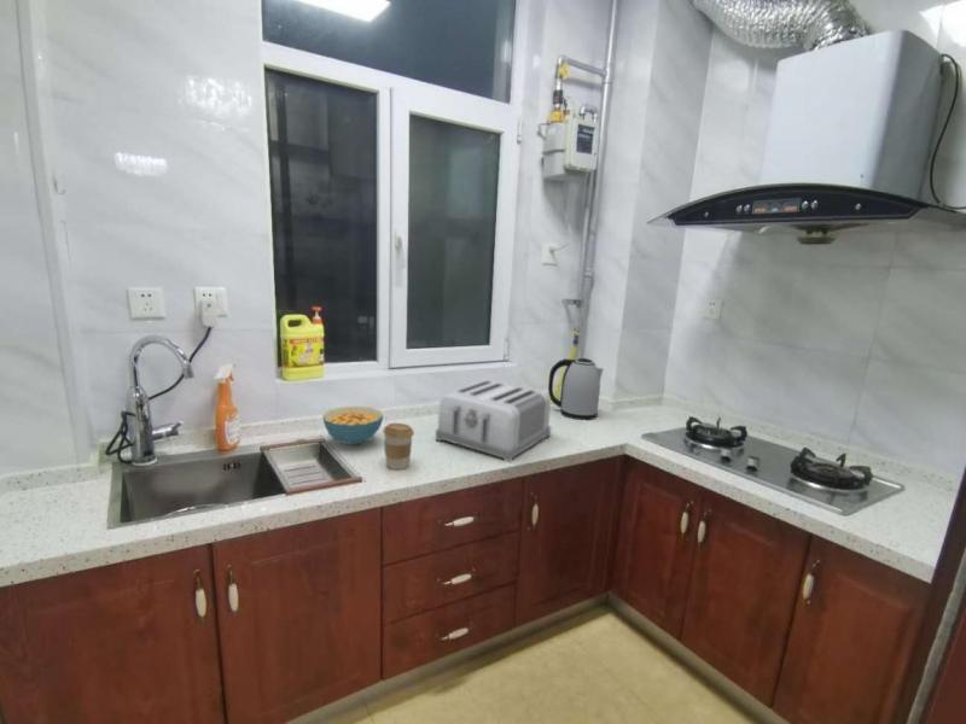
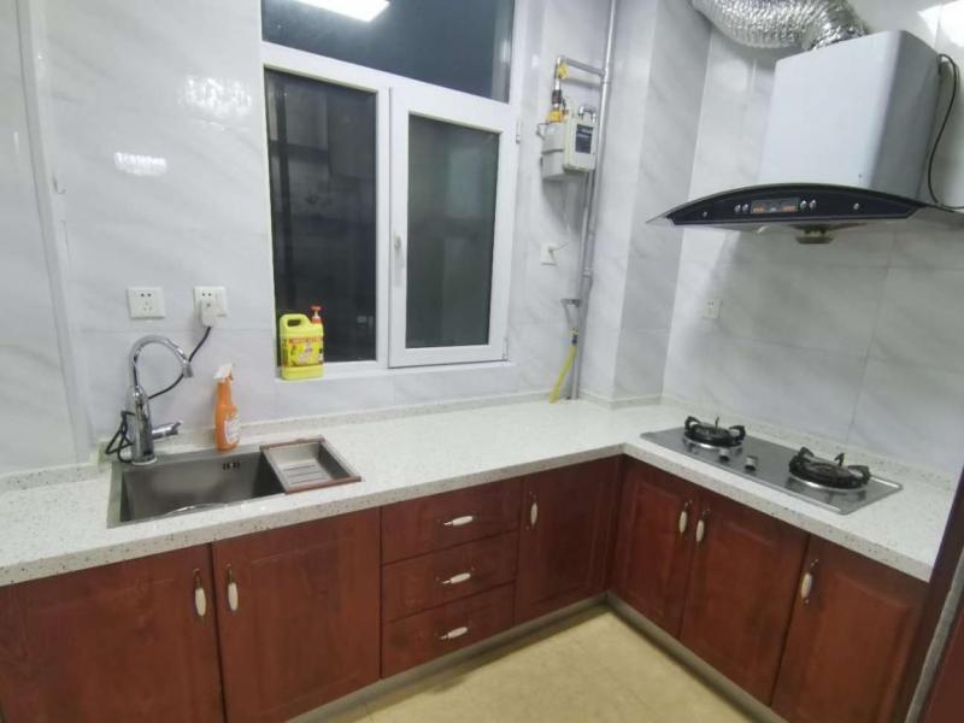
- toaster (493, 415)
- coffee cup (397, 444)
- kettle (574, 385)
- cereal bowl (353, 428)
